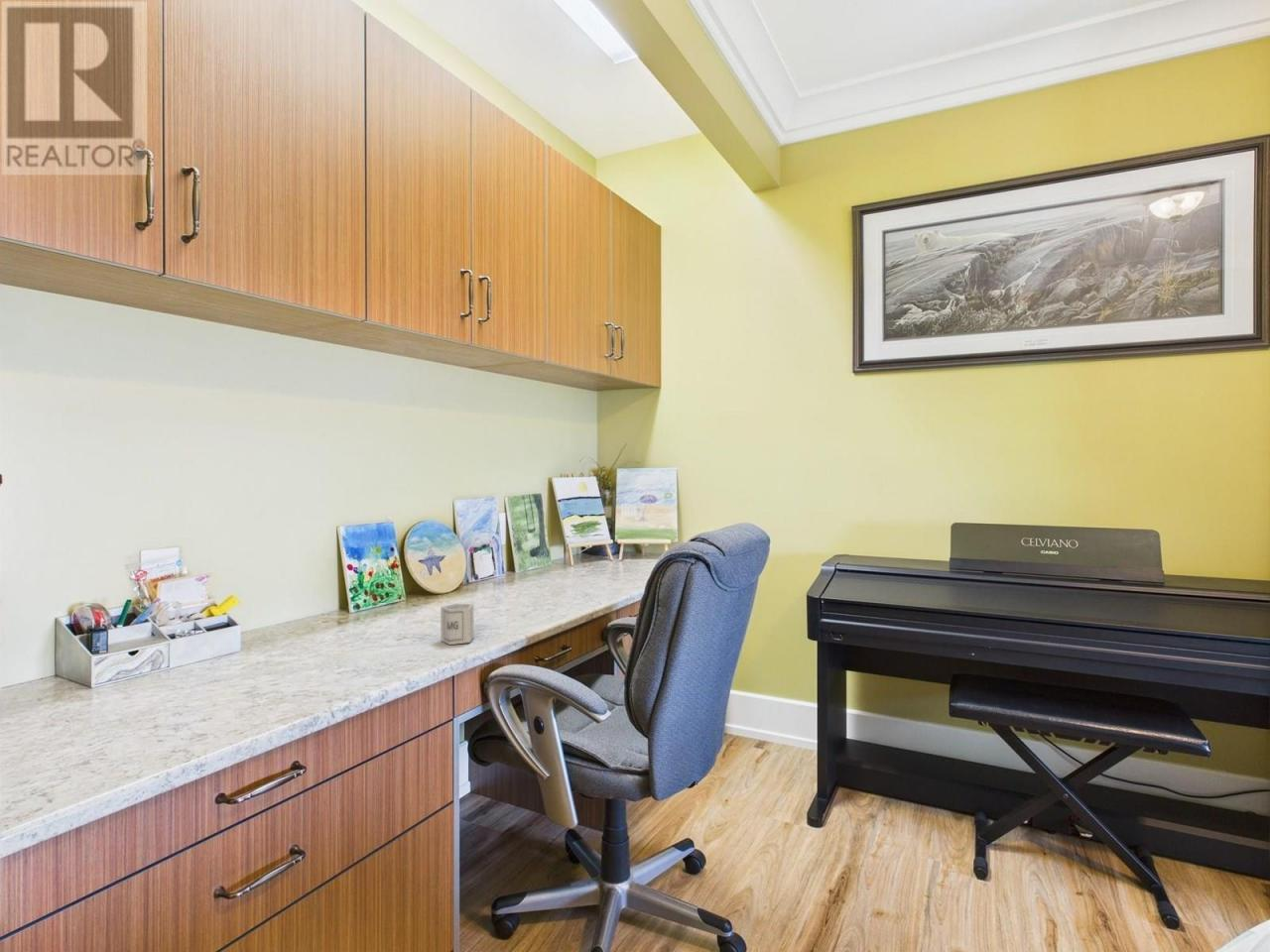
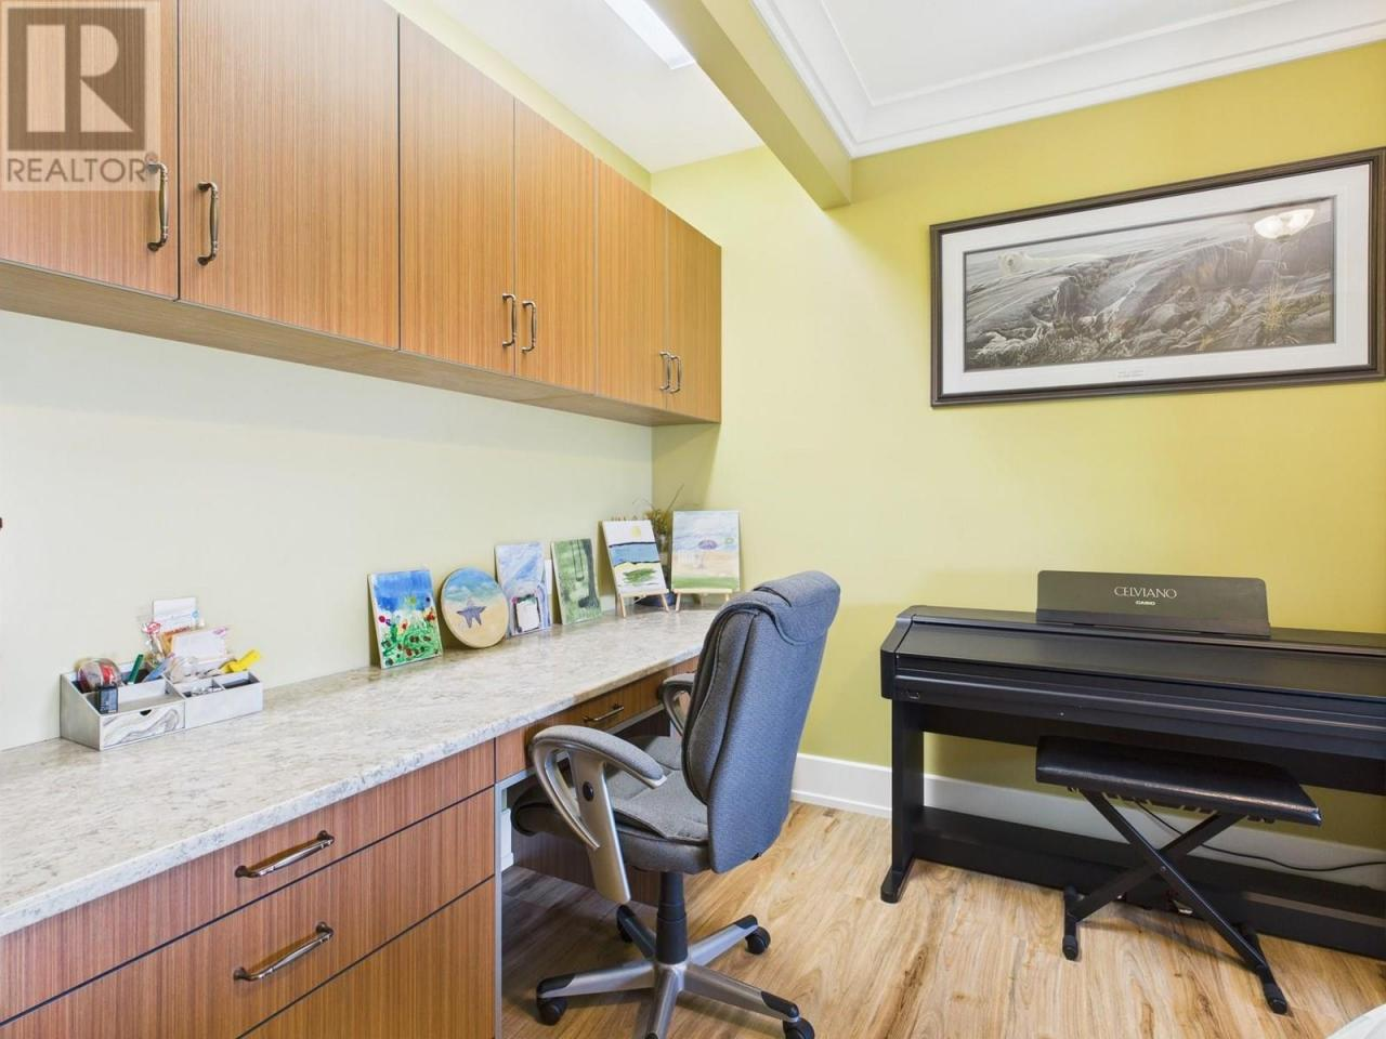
- cup (459, 622)
